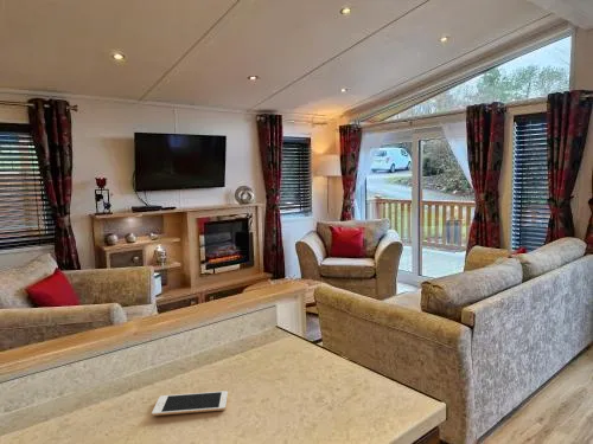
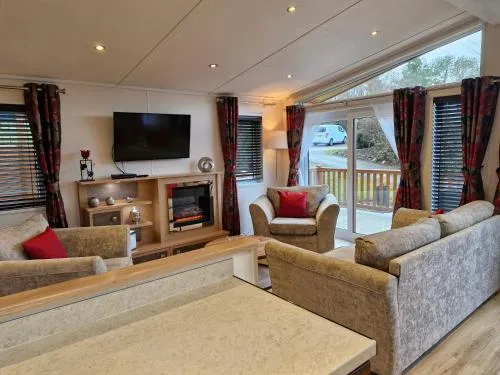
- cell phone (191, 403)
